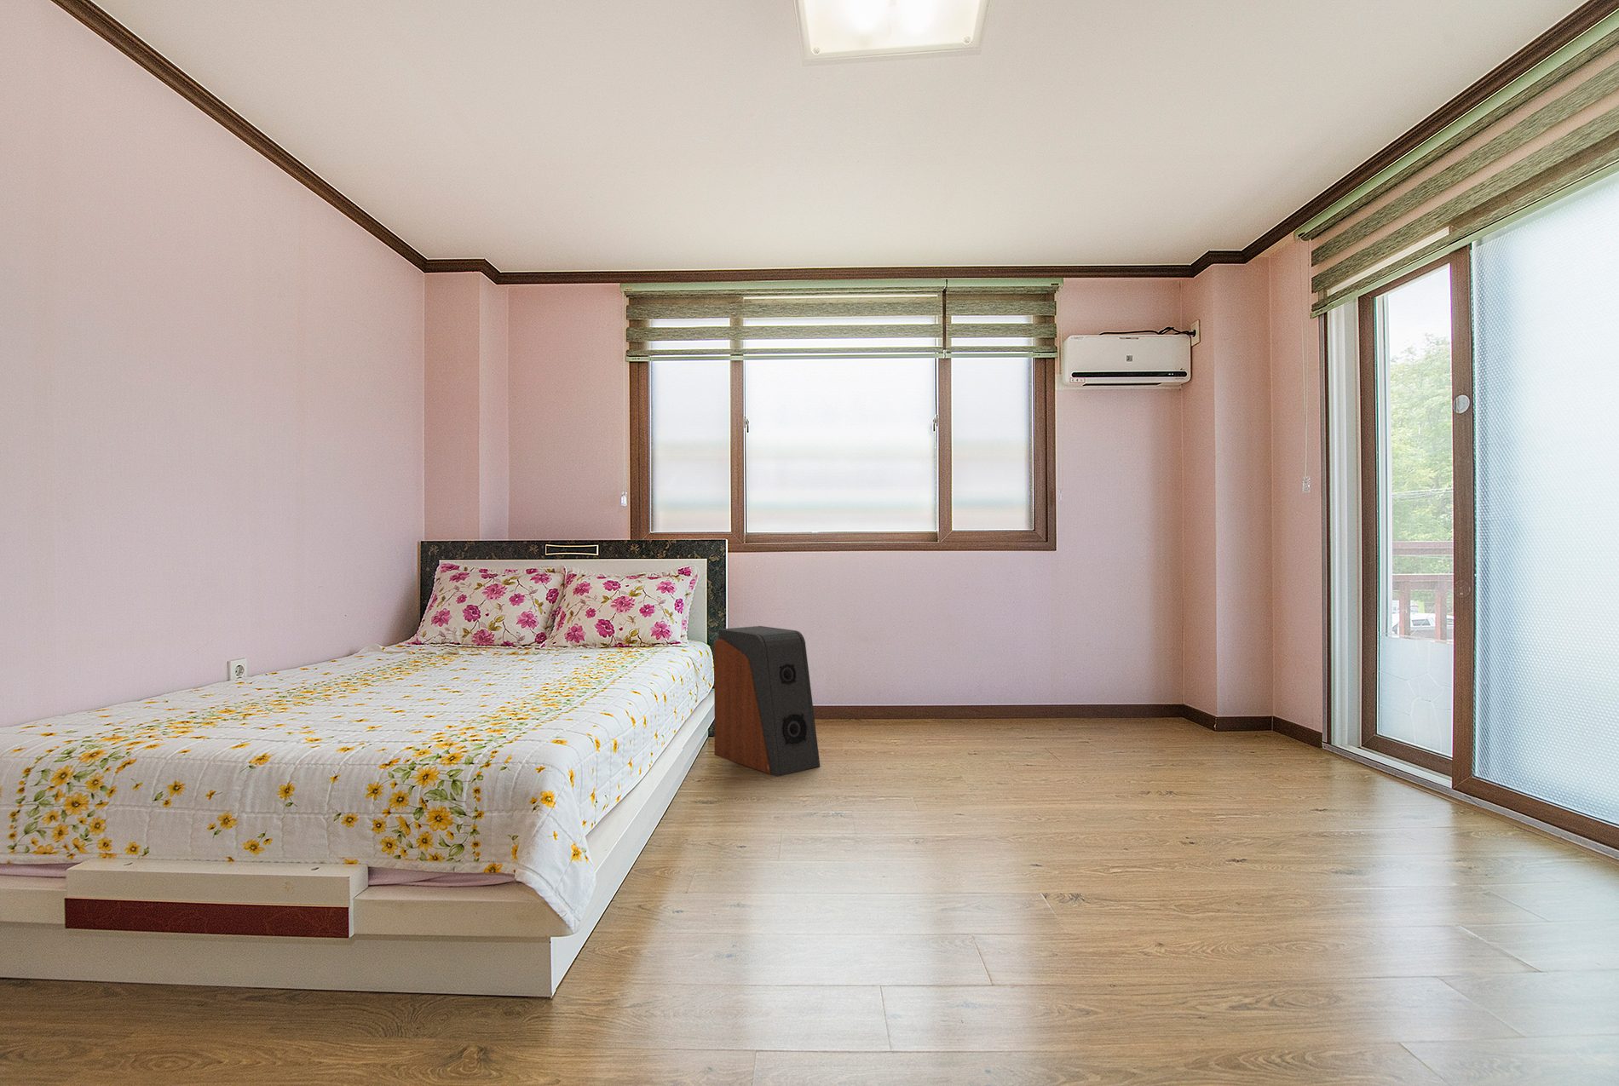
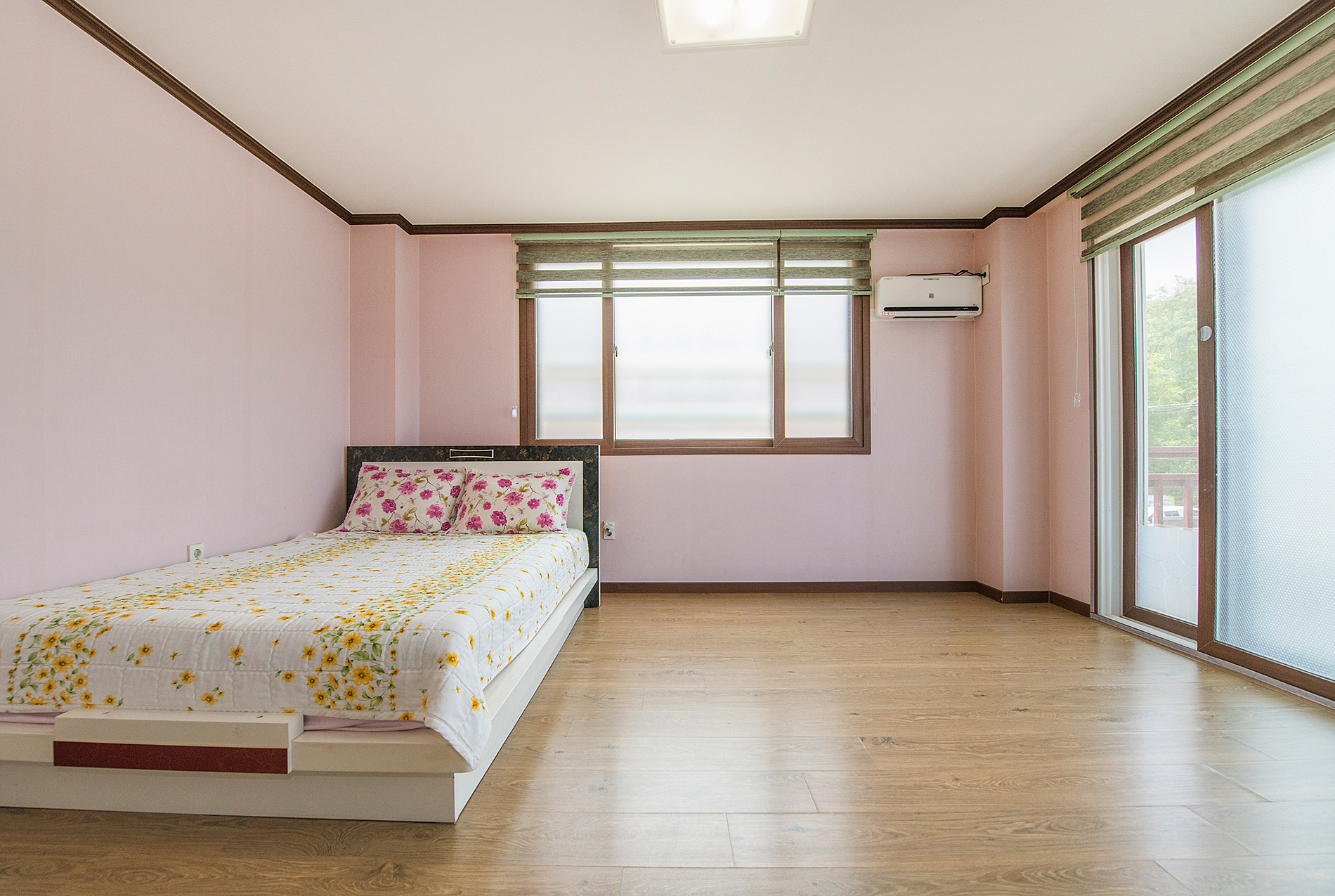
- speaker (768, 695)
